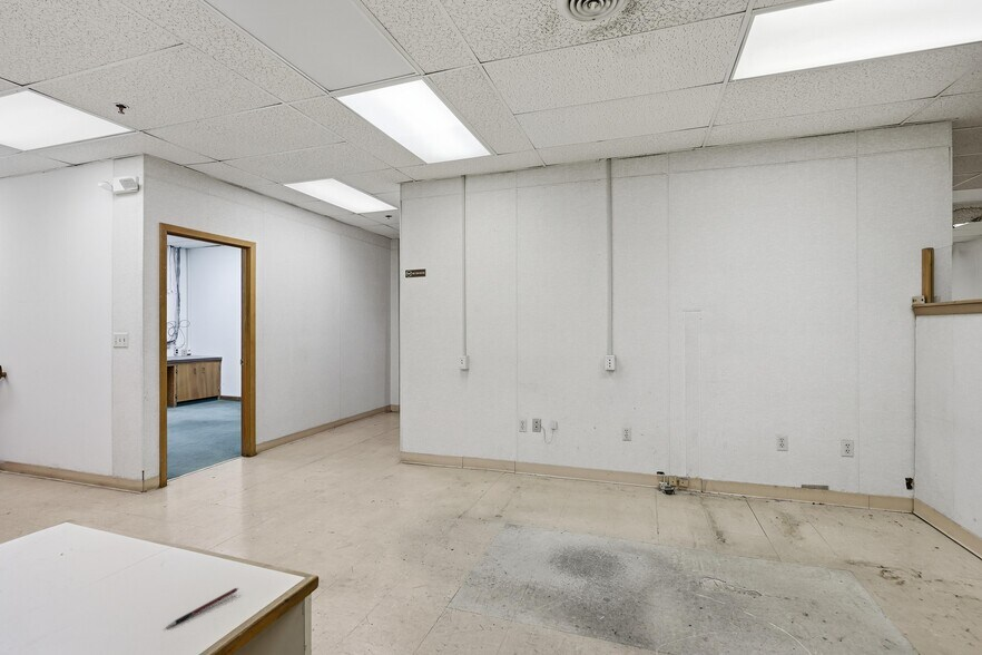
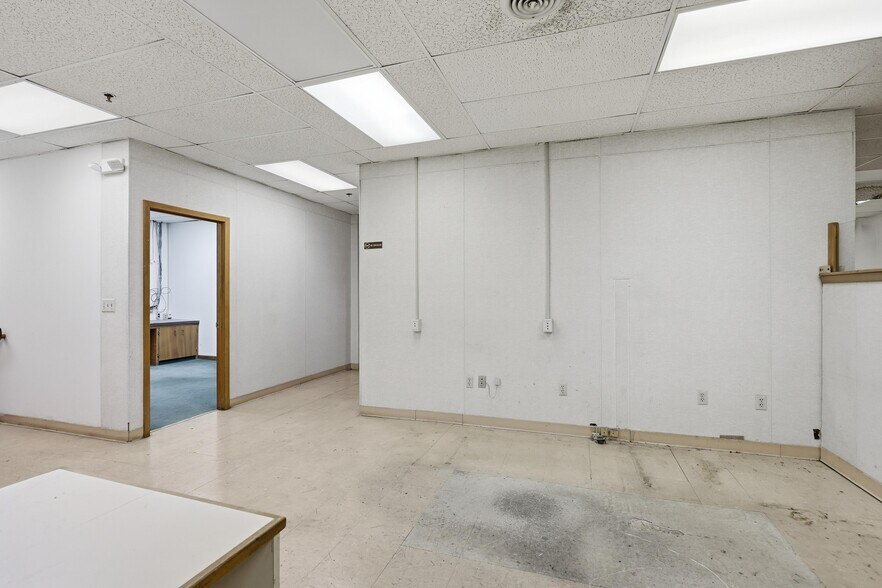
- pen (204, 606)
